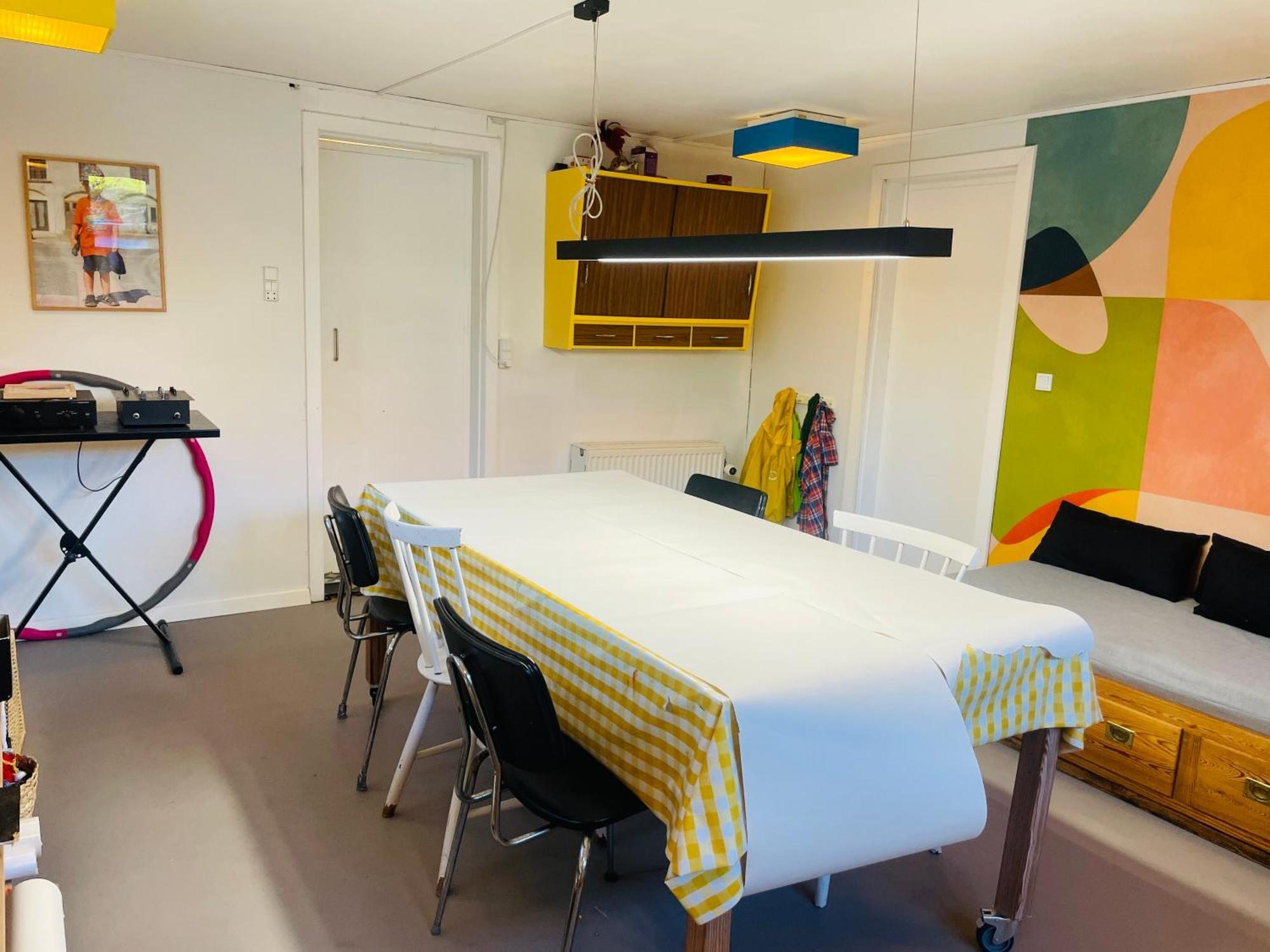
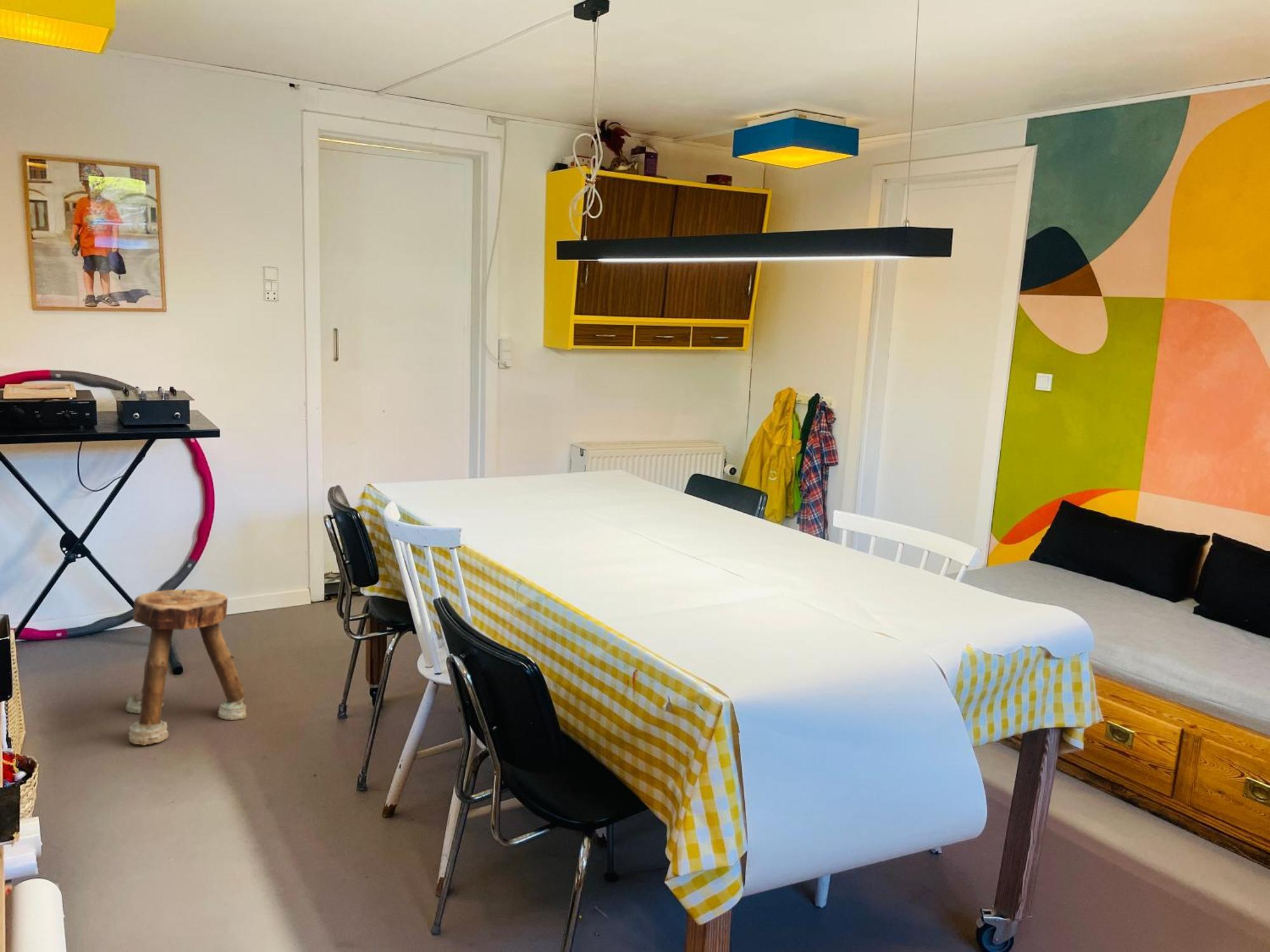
+ stool (169, 653)
